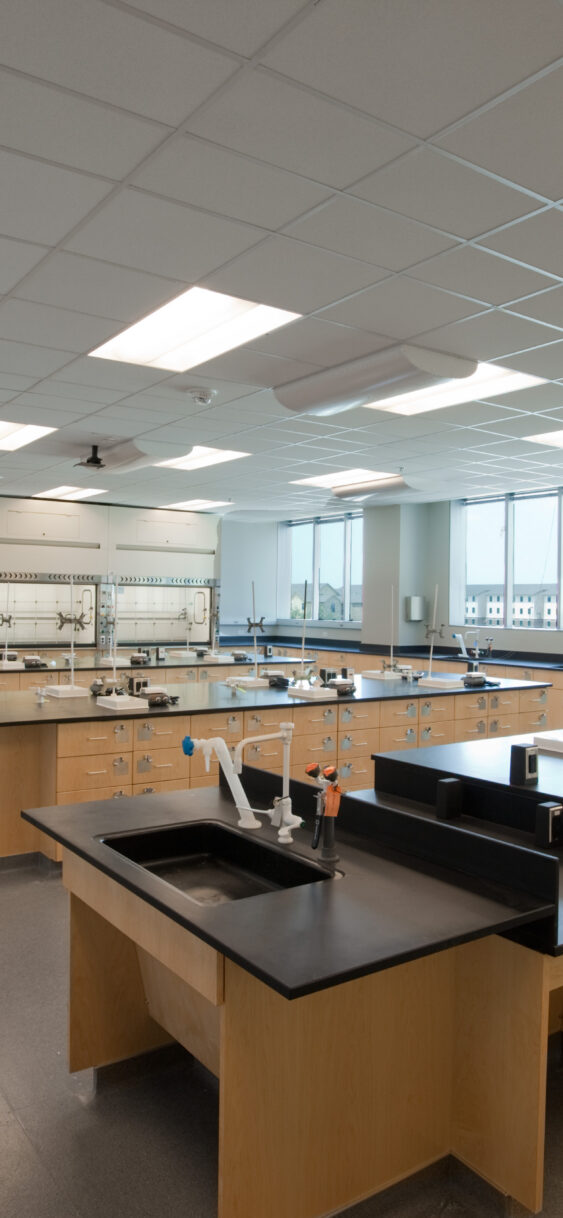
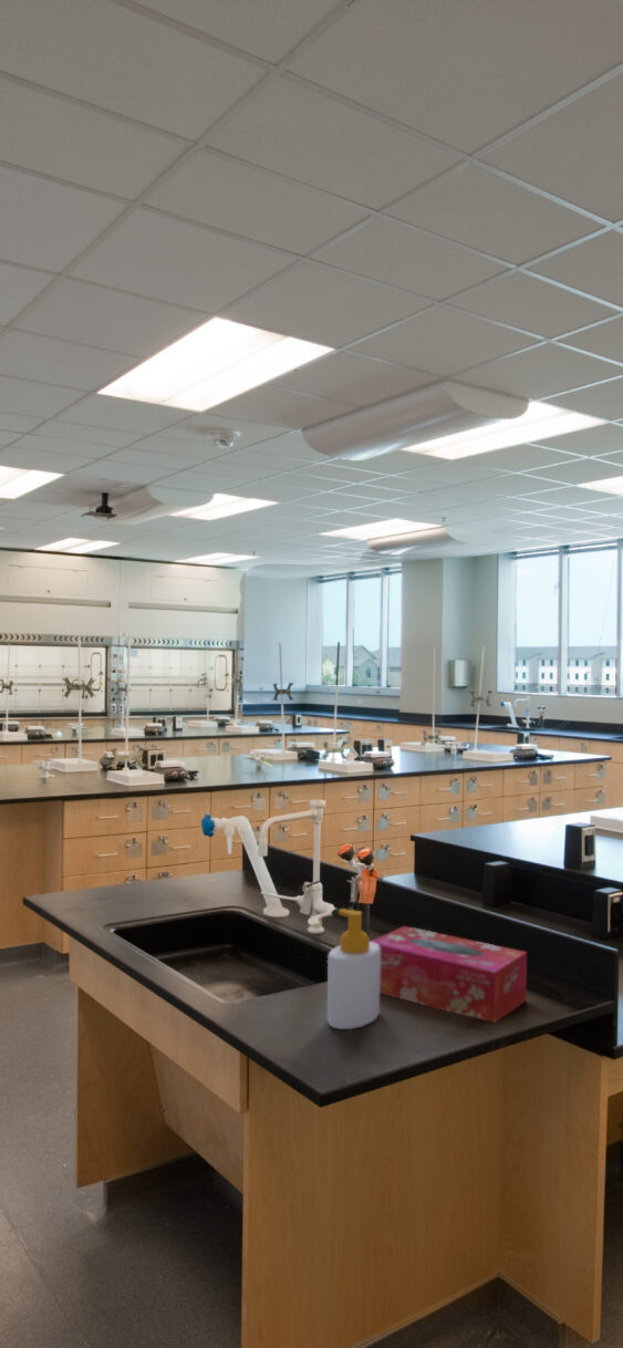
+ tissue box (445, 971)
+ soap bottle (354, 965)
